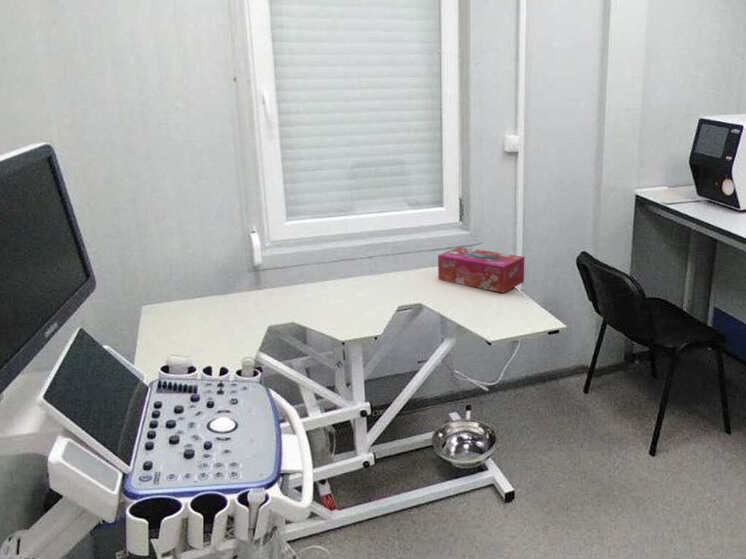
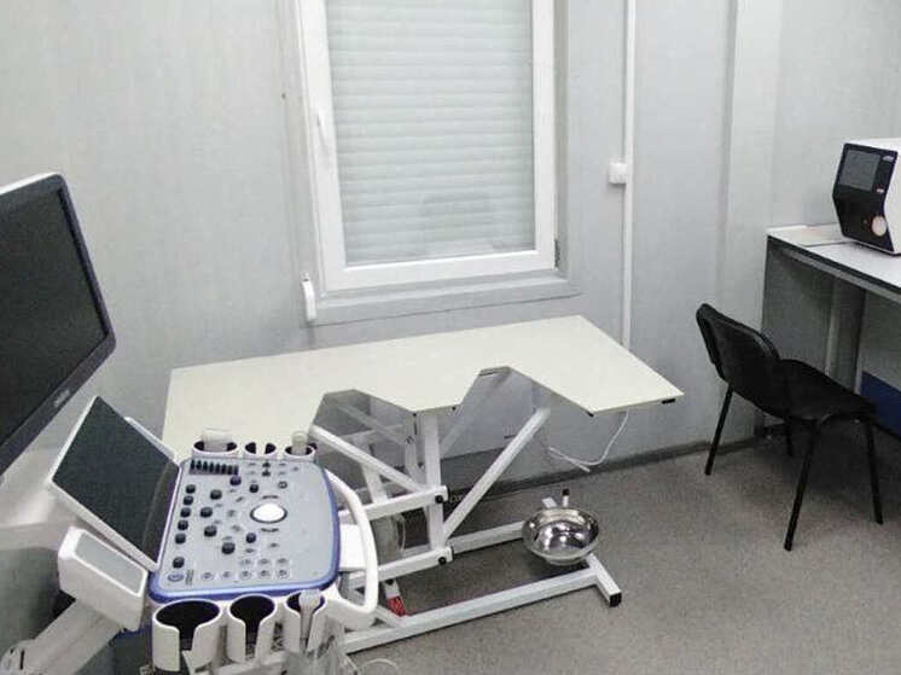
- tissue box (480, 268)
